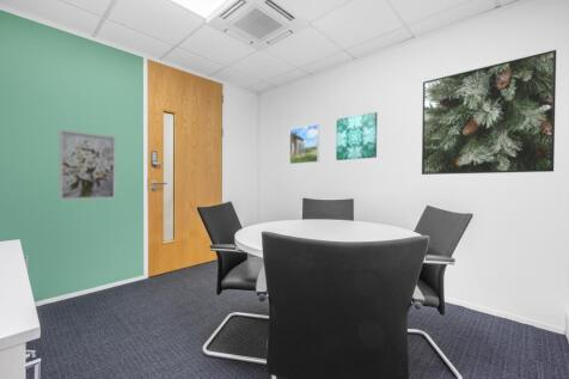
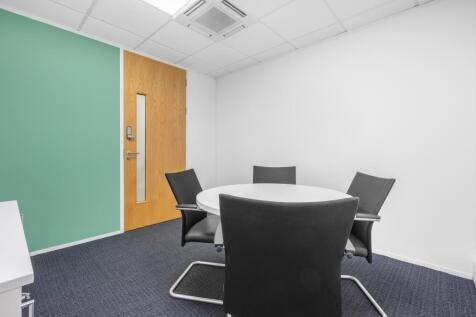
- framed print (479, 121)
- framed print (304, 145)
- wall art (88, 166)
- wall art (355, 137)
